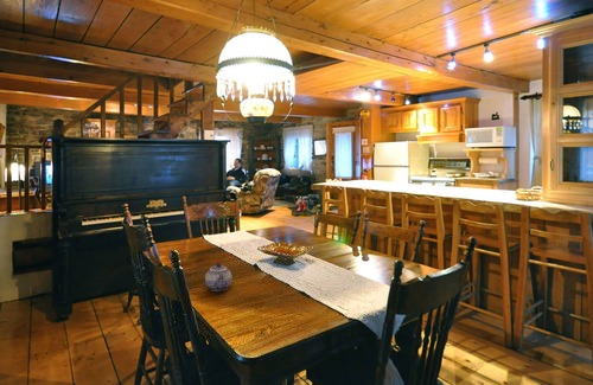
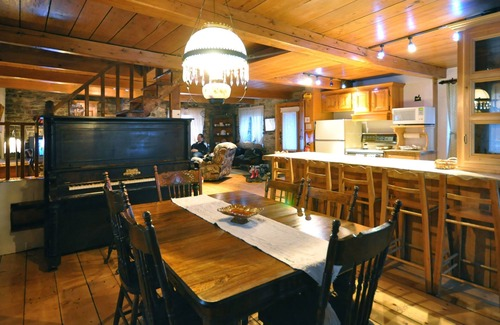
- teapot (218, 275)
